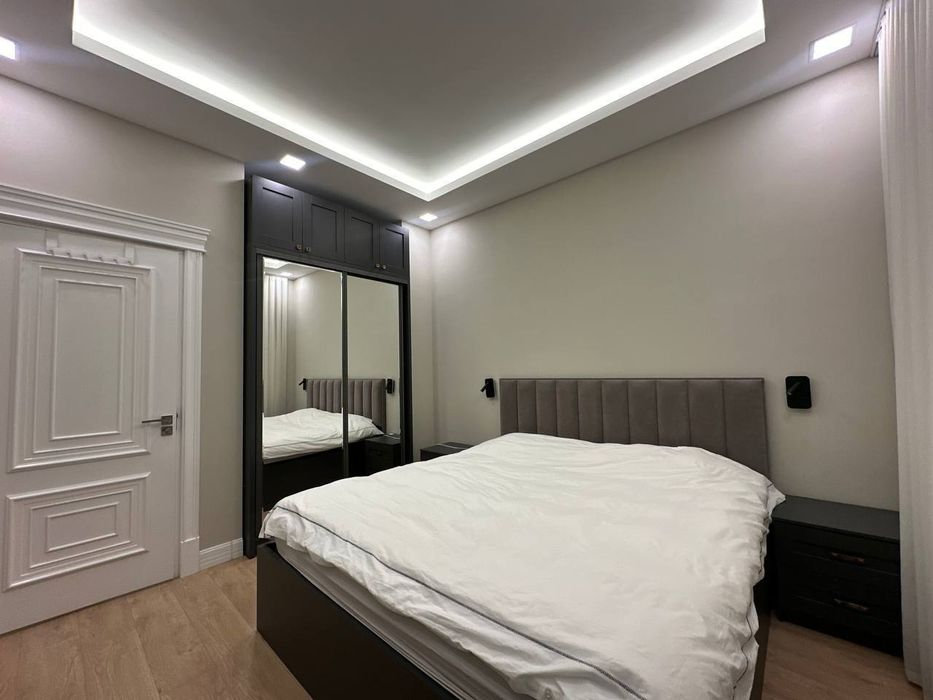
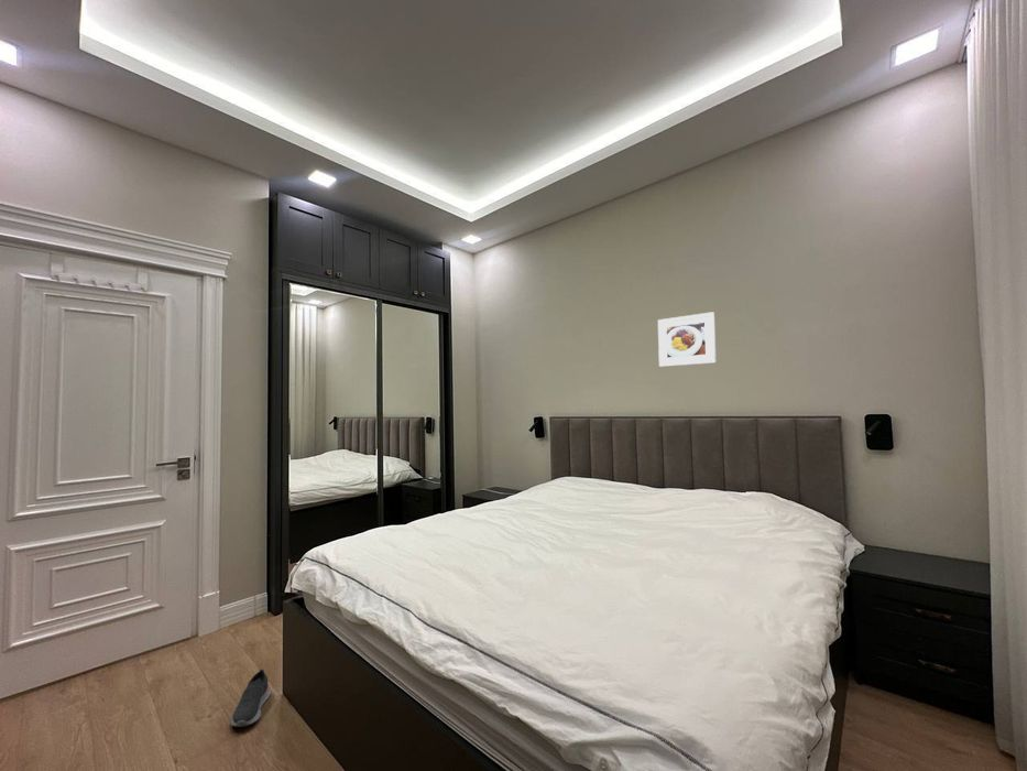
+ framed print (685, 340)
+ shoe (251, 696)
